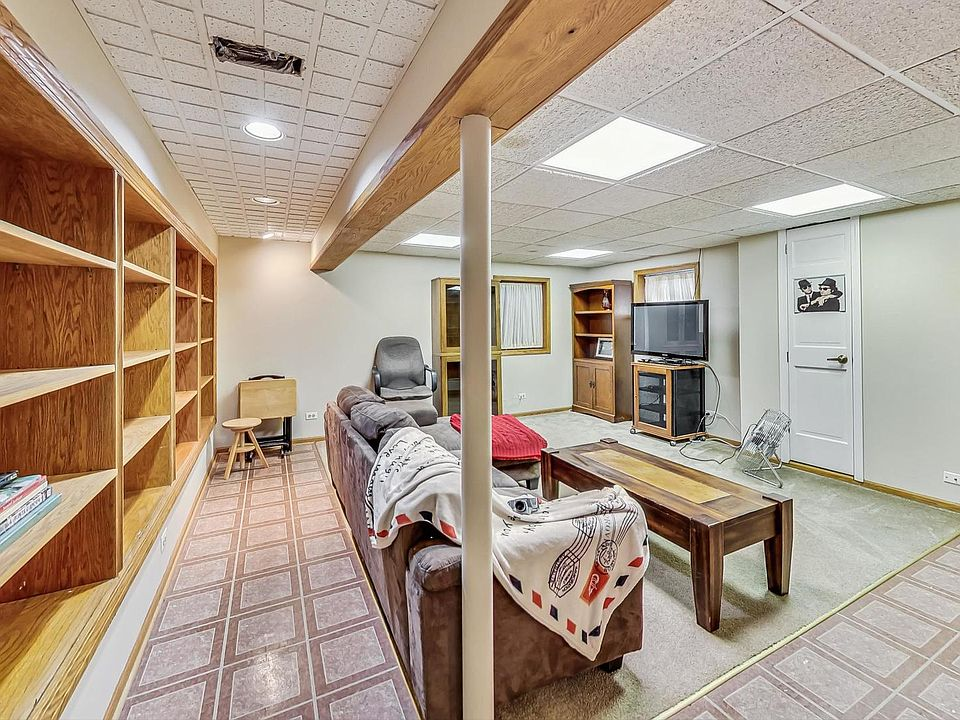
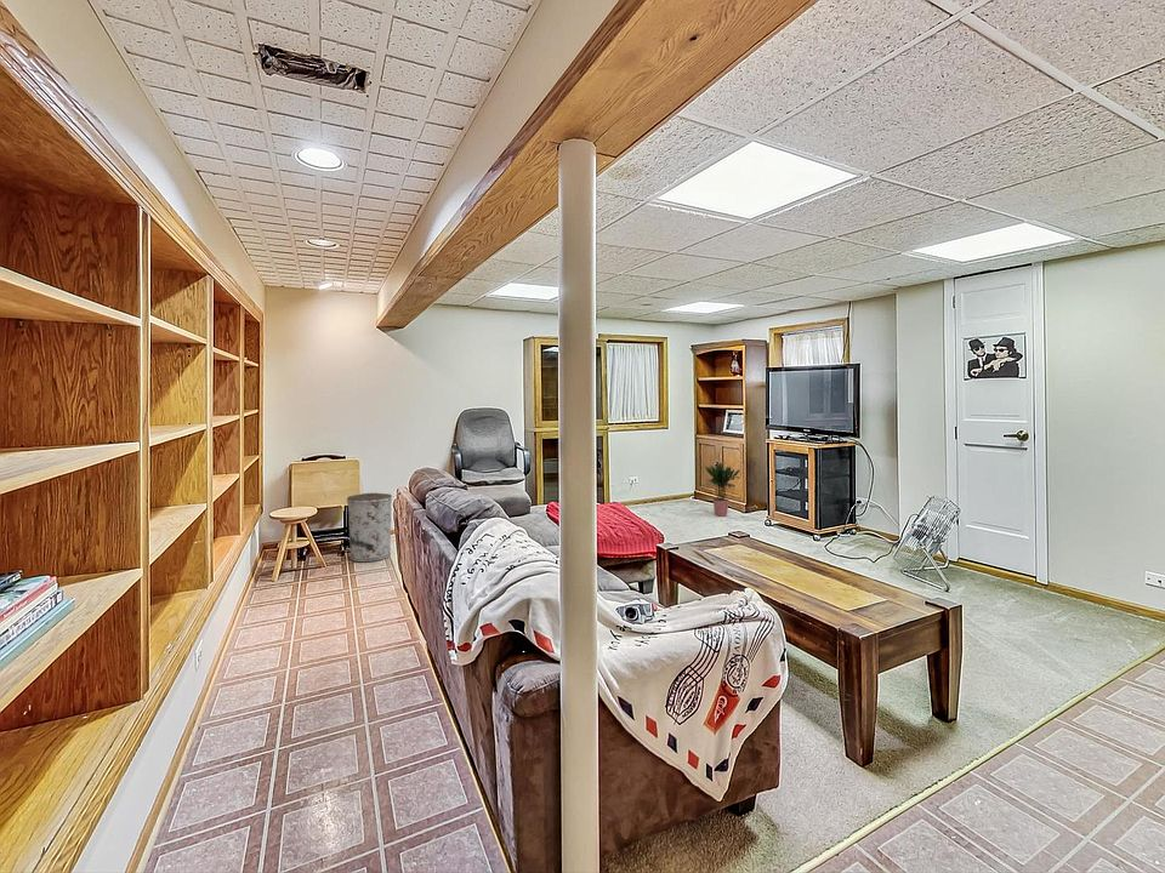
+ trash can (370, 525)
+ potted plant (724, 489)
